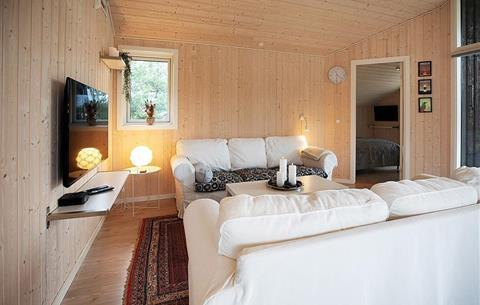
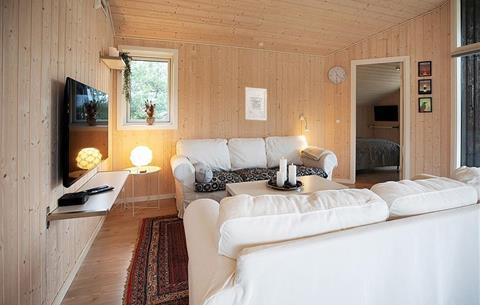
+ wall art (256, 104)
